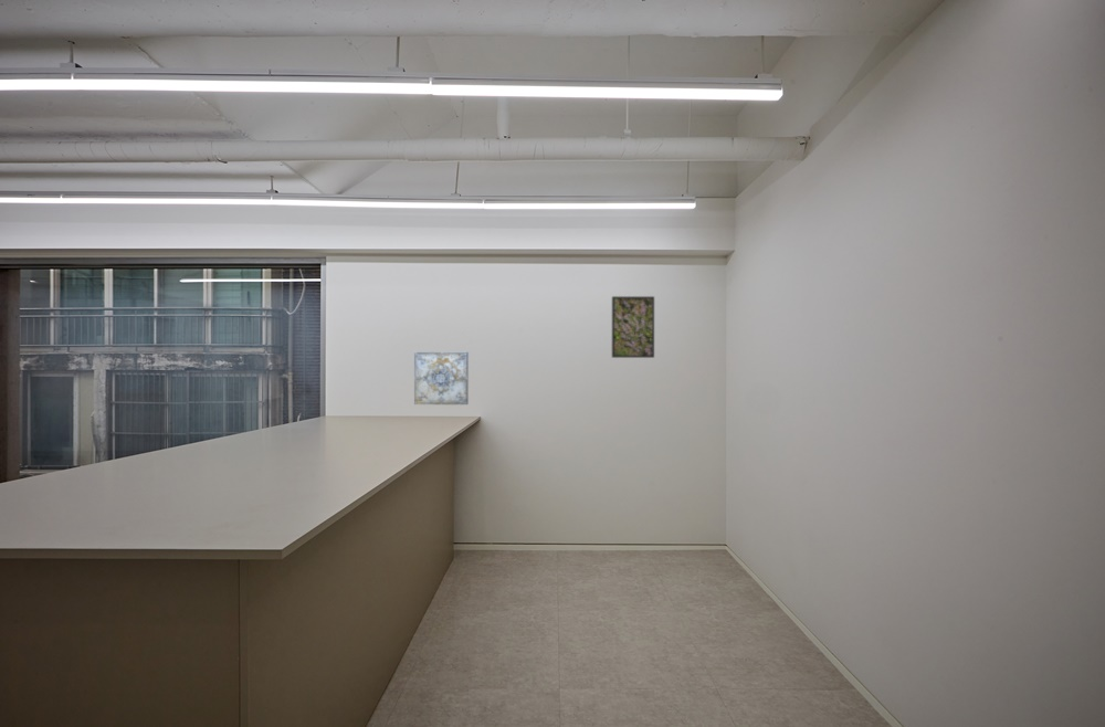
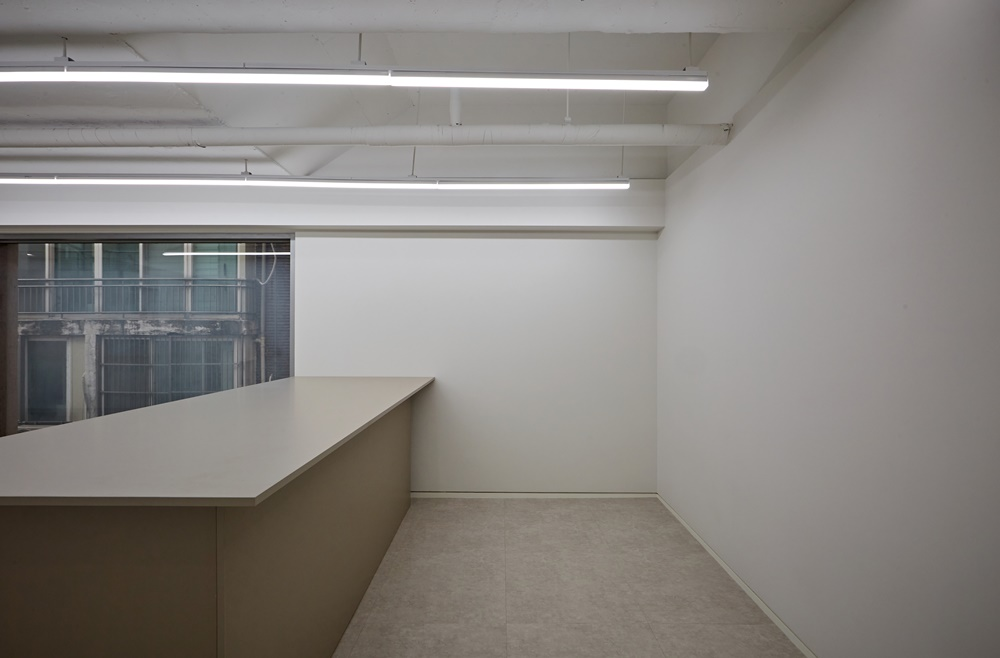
- wall art (441, 378)
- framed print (632, 327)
